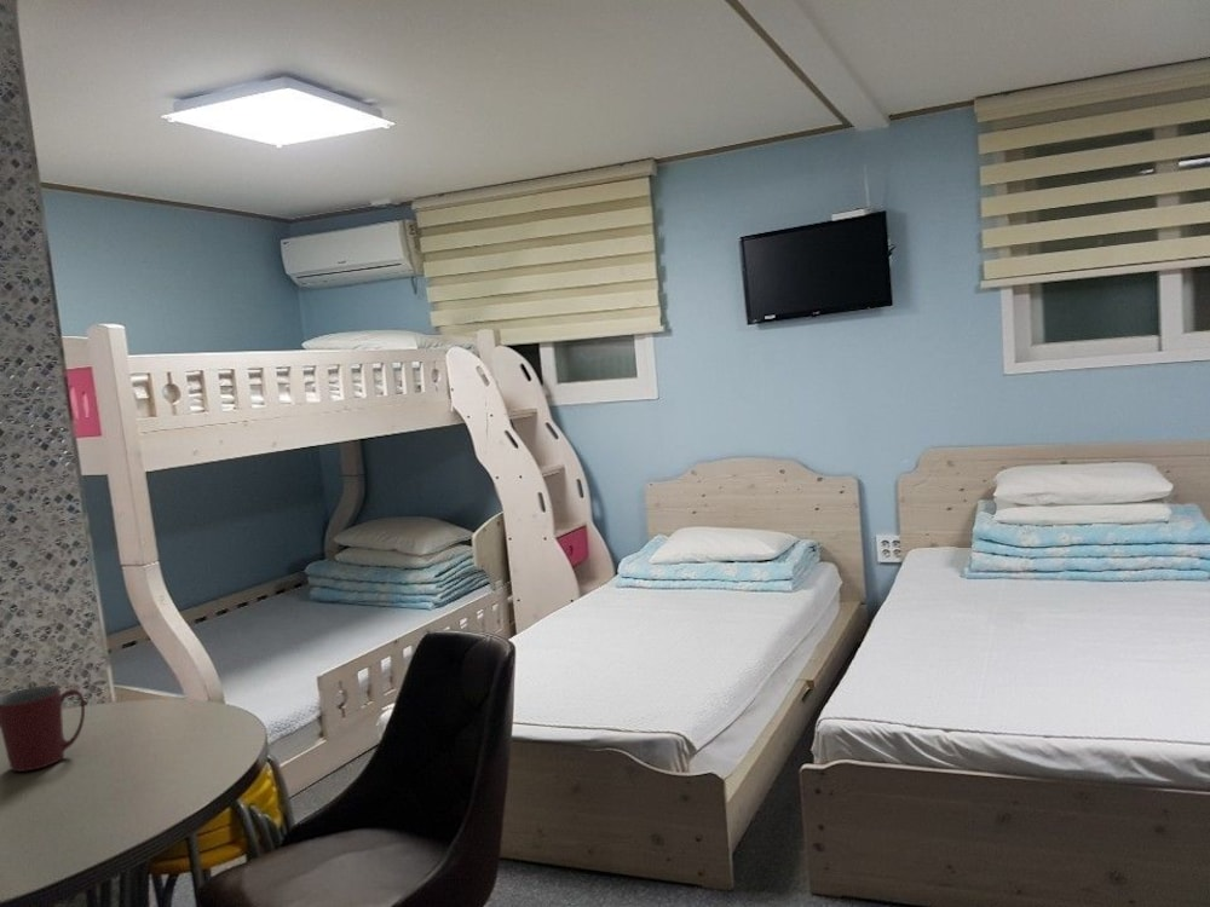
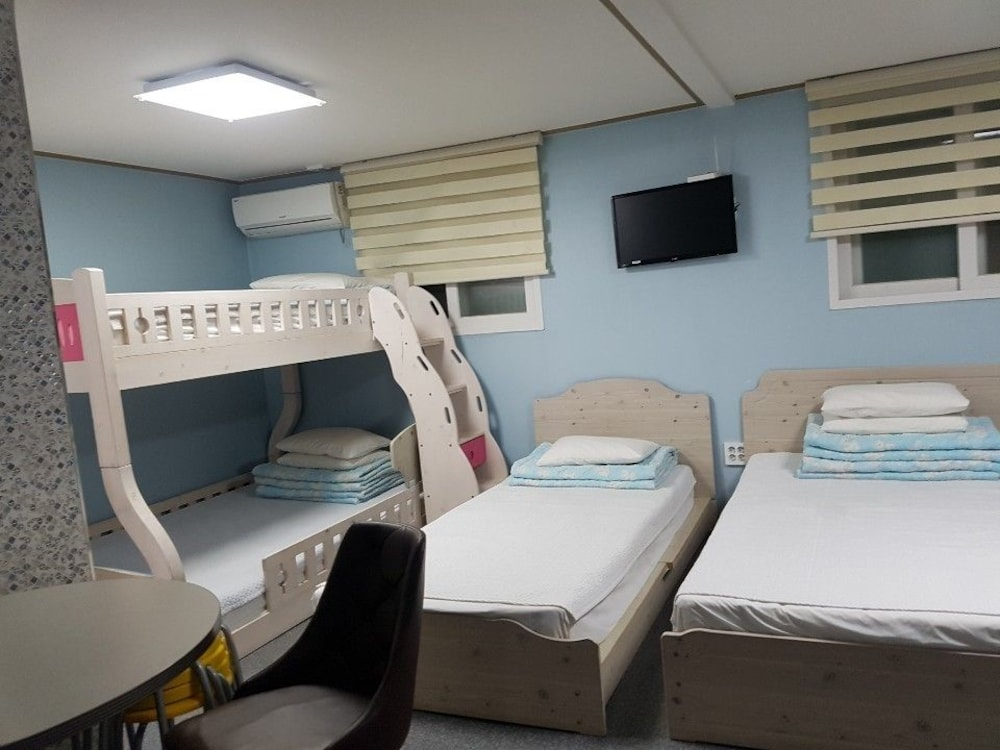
- mug (44, 726)
